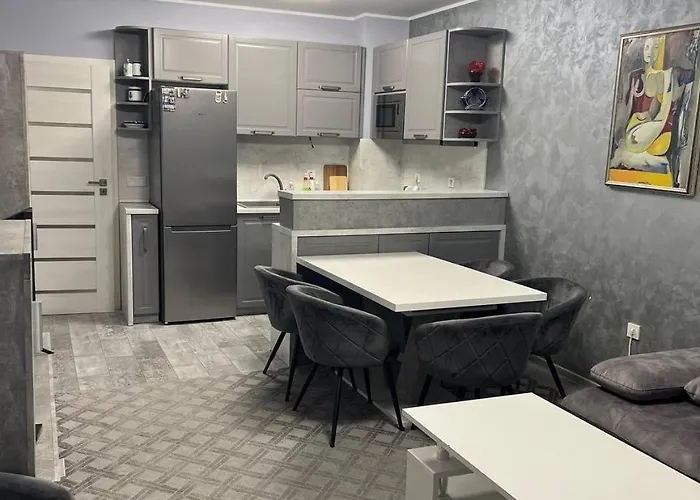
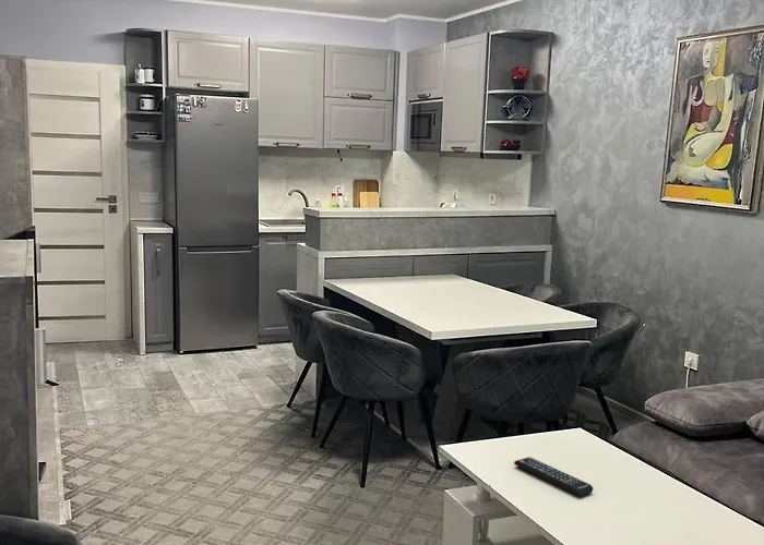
+ remote control (551, 475)
